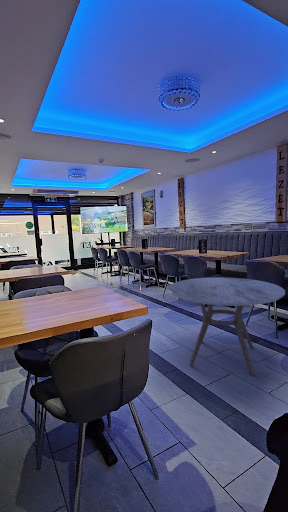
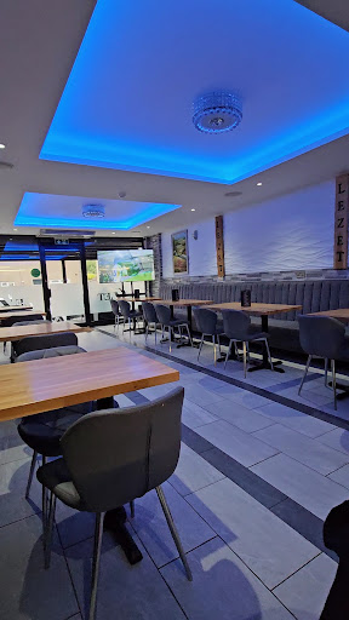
- dining table (223, 322)
